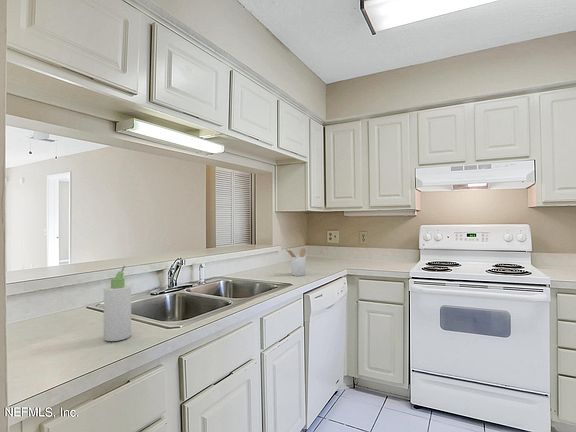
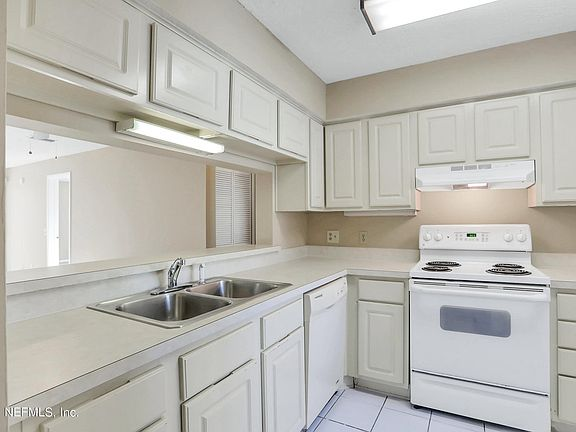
- utensil holder (295, 261)
- bottle (118, 302)
